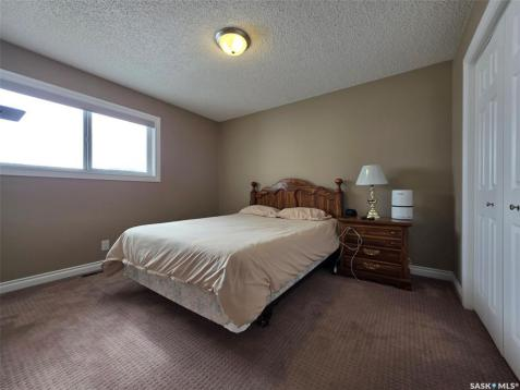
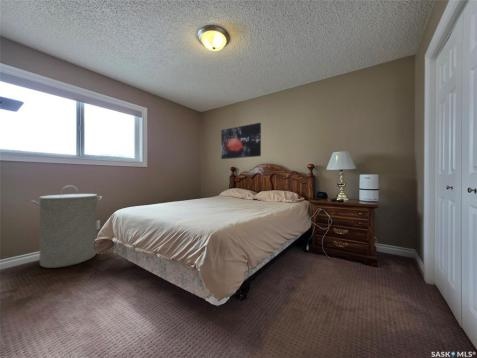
+ laundry hamper (70, 221)
+ wall art (239, 142)
